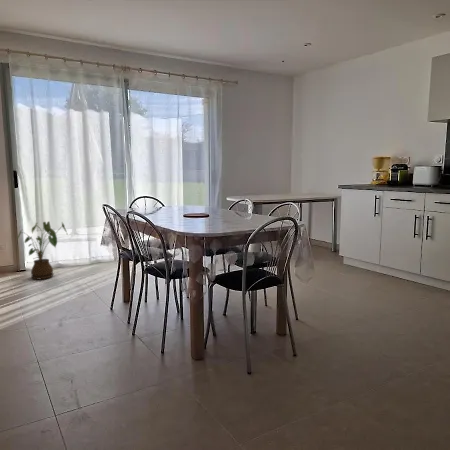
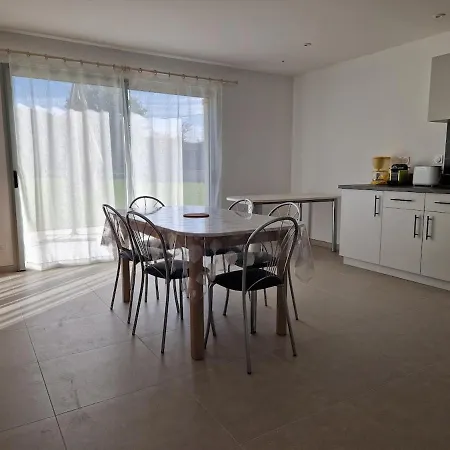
- house plant (43, 250)
